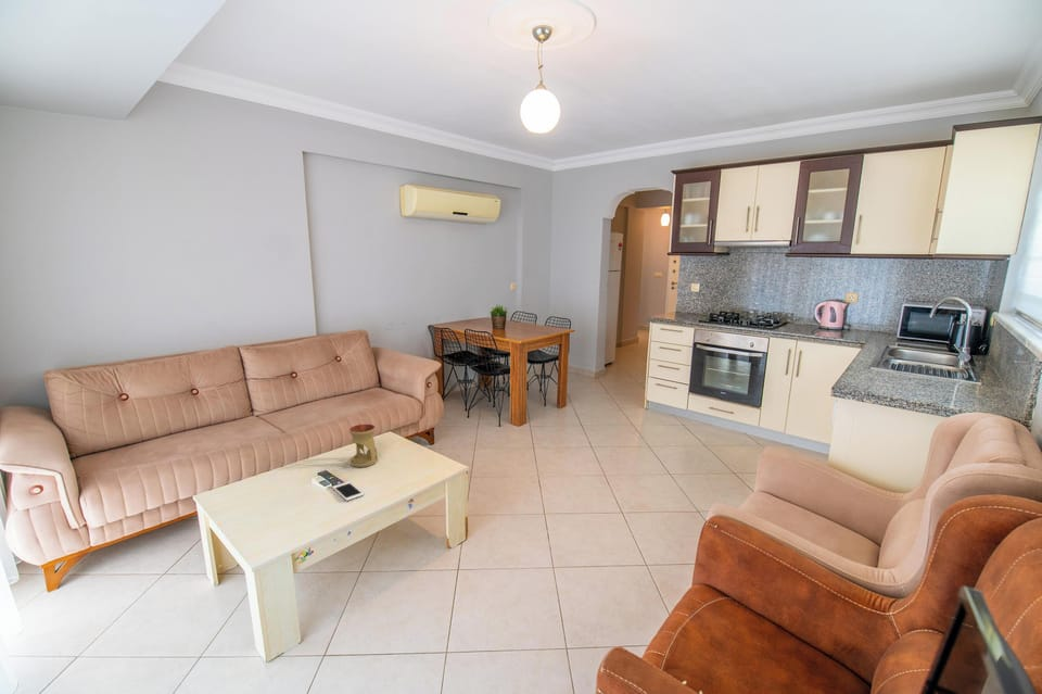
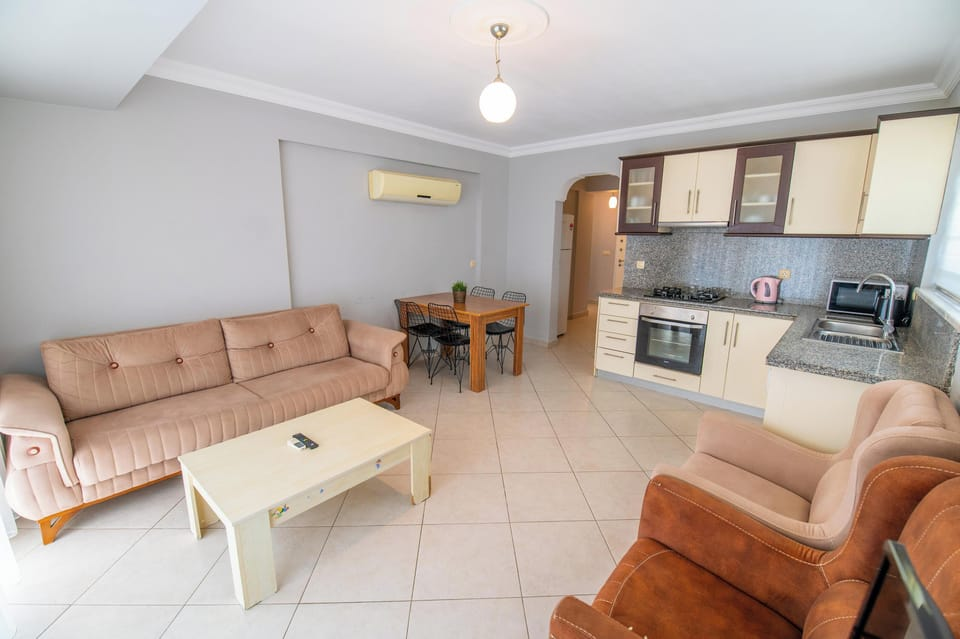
- cell phone (347, 490)
- oil burner (363, 444)
